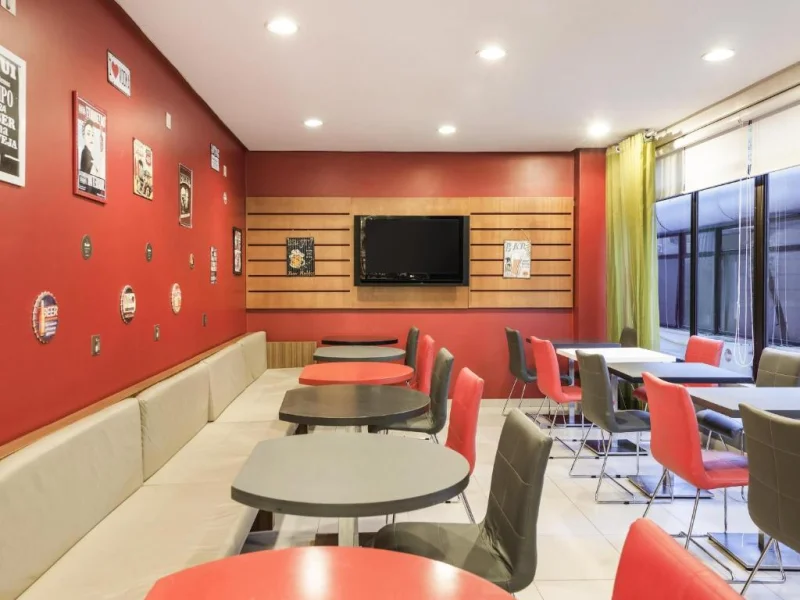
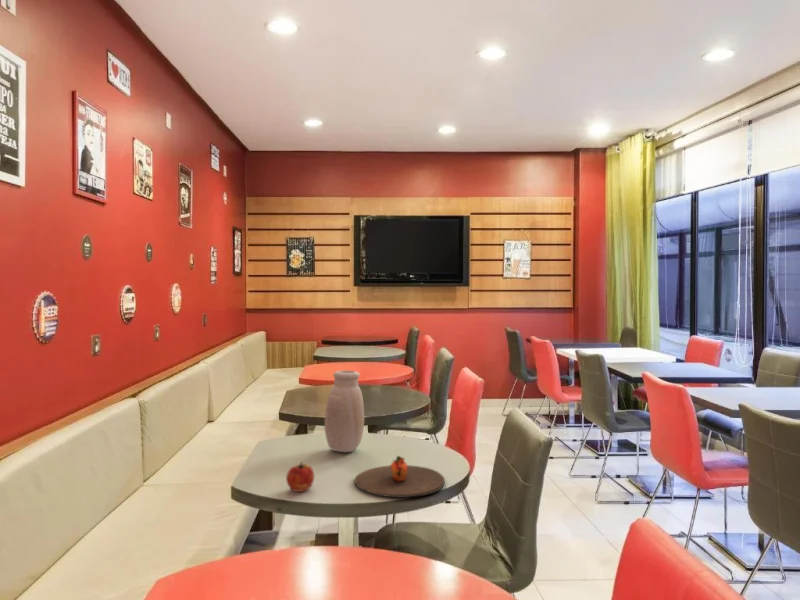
+ plate (399, 468)
+ apple (300, 476)
+ vase (326, 410)
